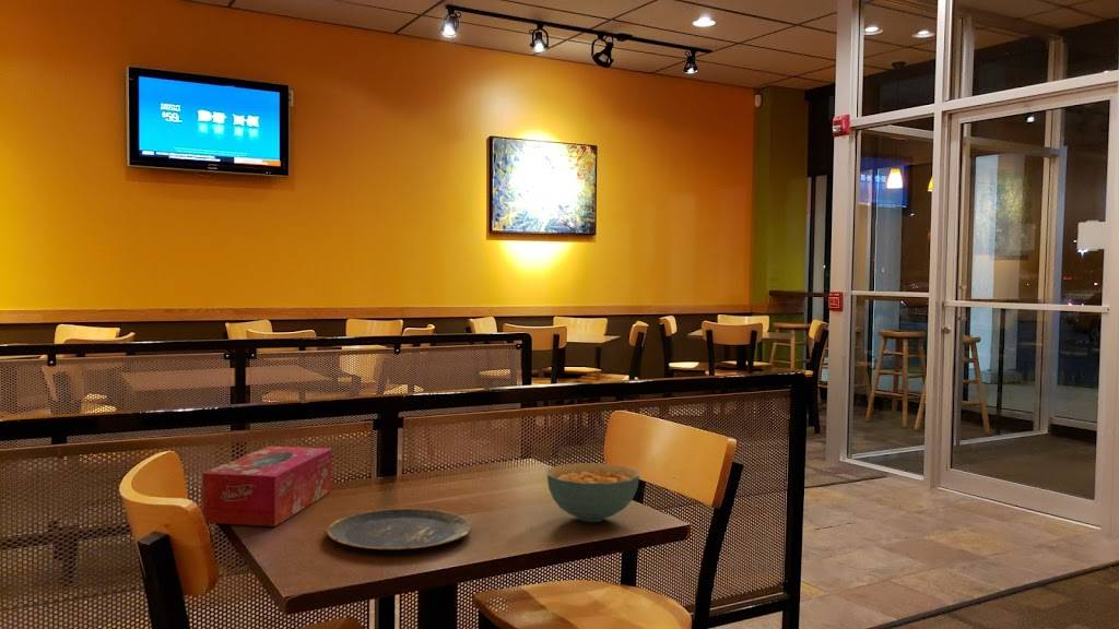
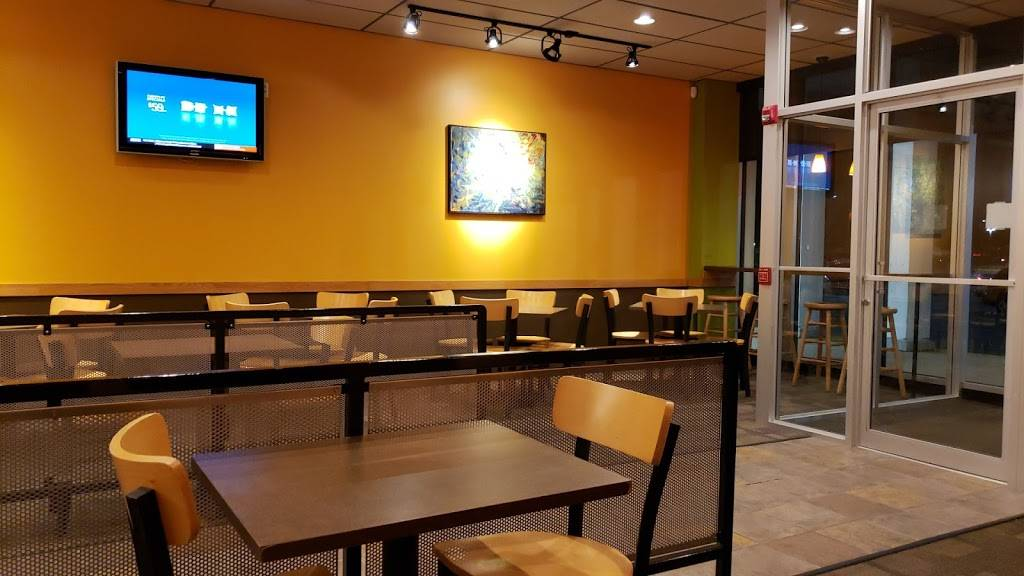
- cereal bowl (591, 495)
- plate (400, 530)
- tissue box (271, 483)
